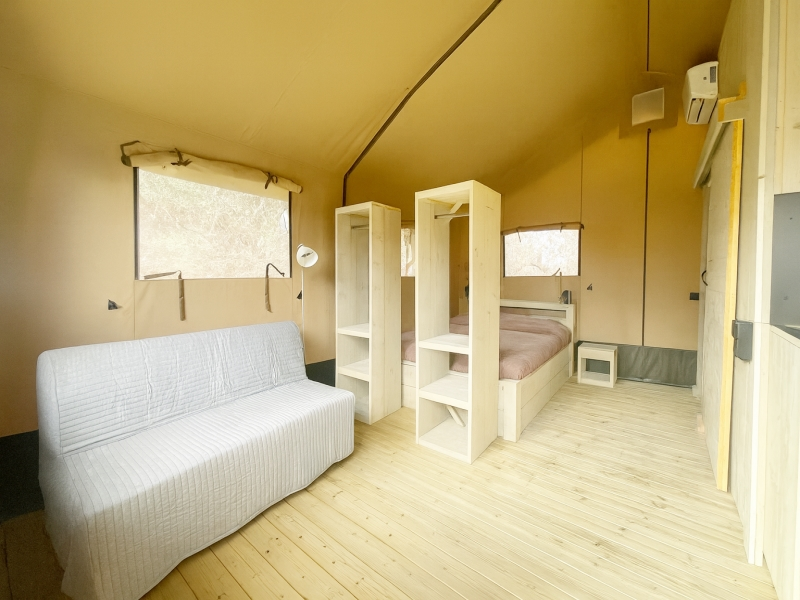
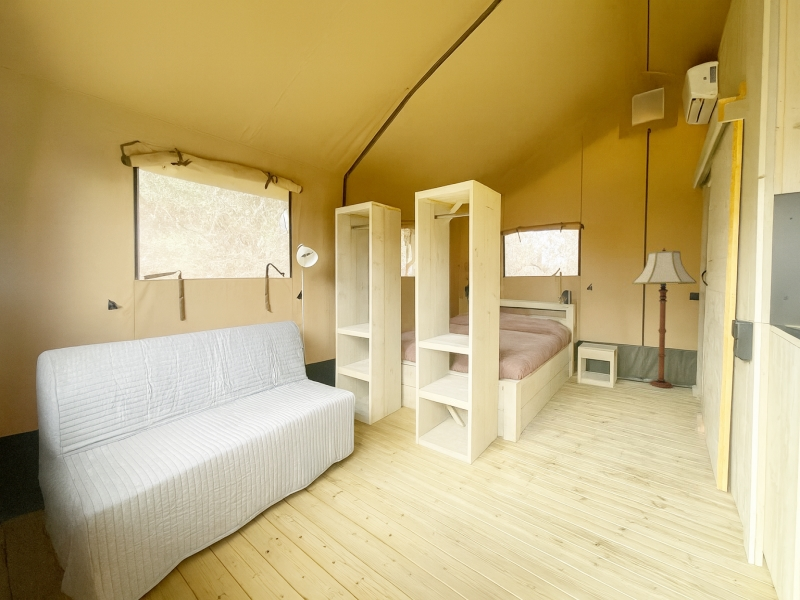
+ floor lamp (662, 316)
